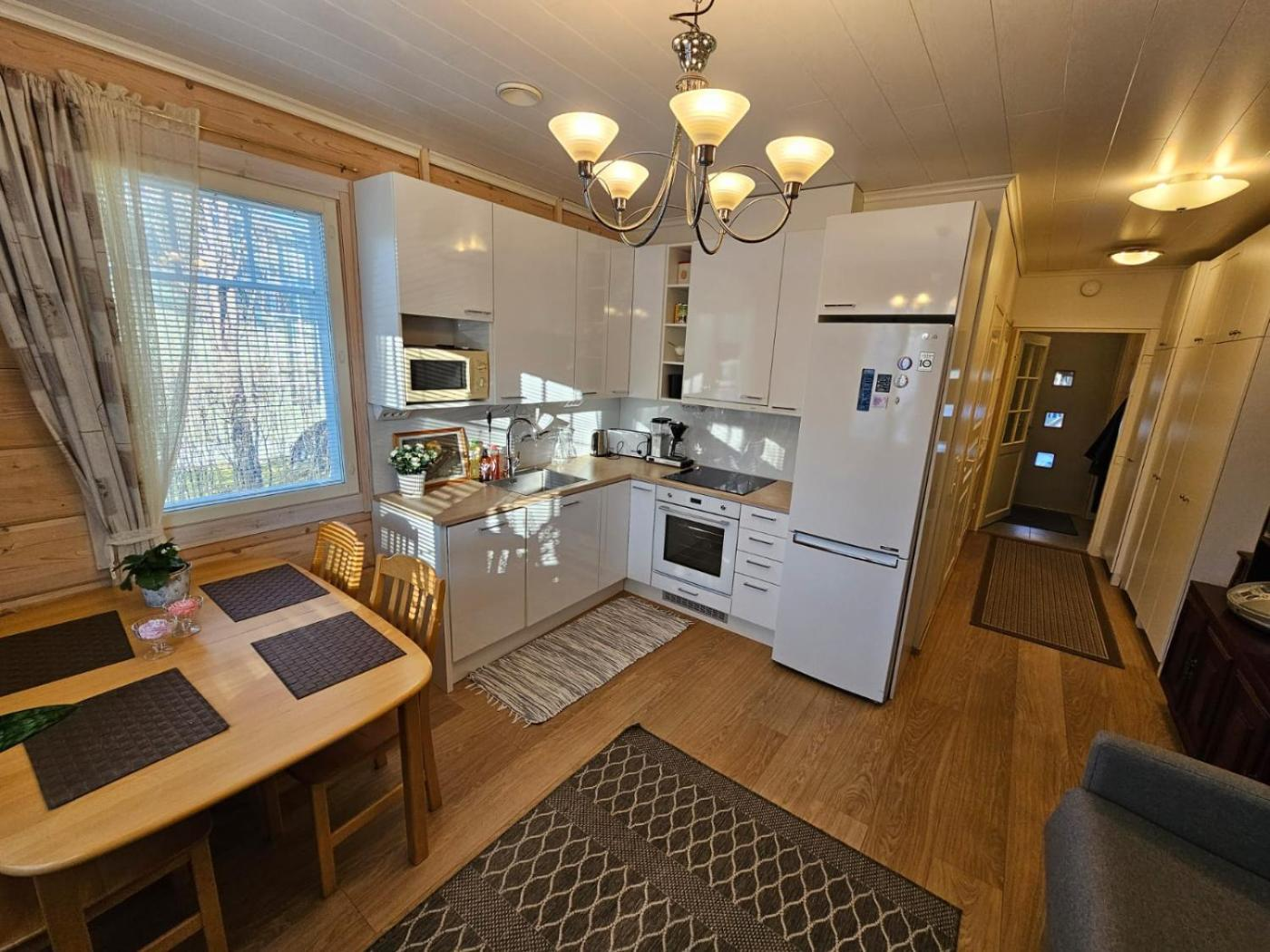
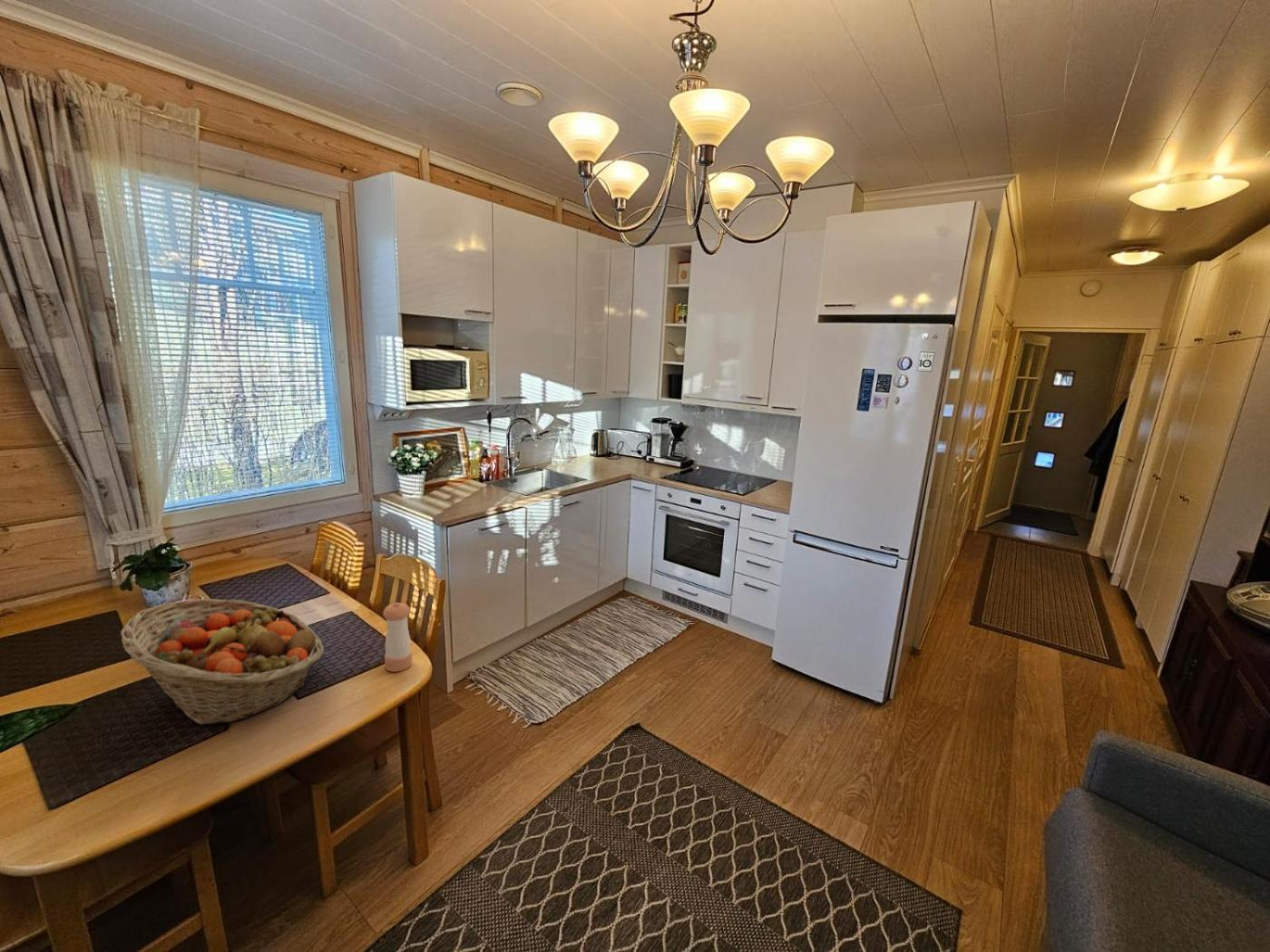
+ pepper shaker (397, 634)
+ fruit basket (231, 649)
